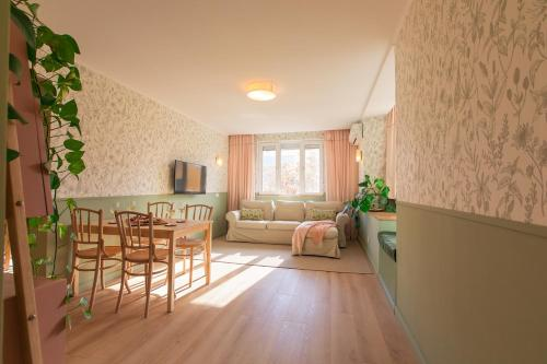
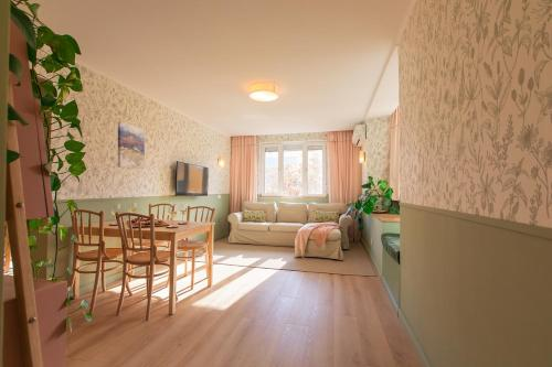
+ wall art (131, 147)
